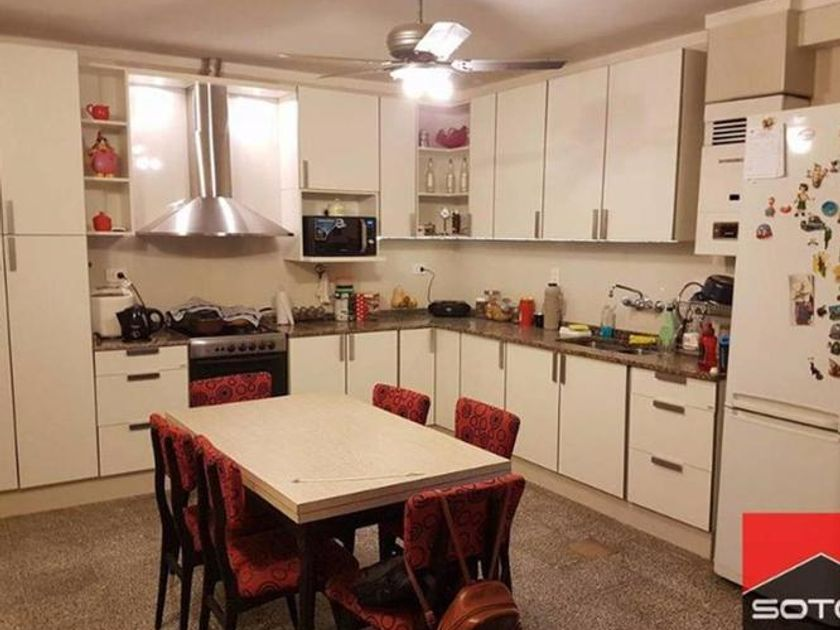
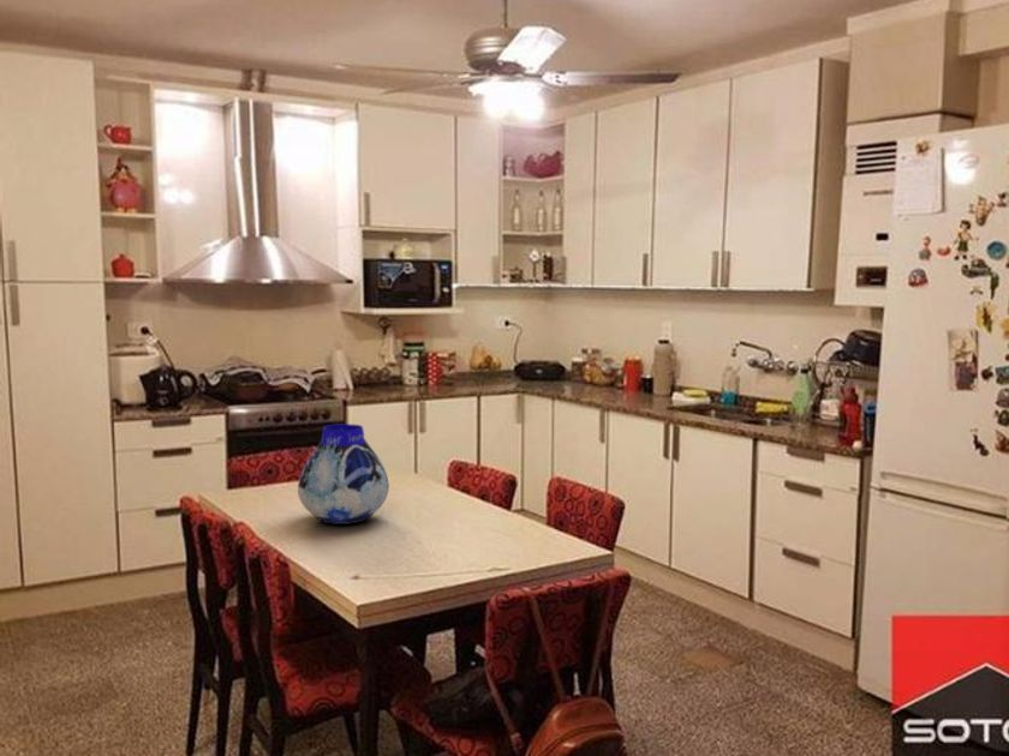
+ vase (344, 473)
